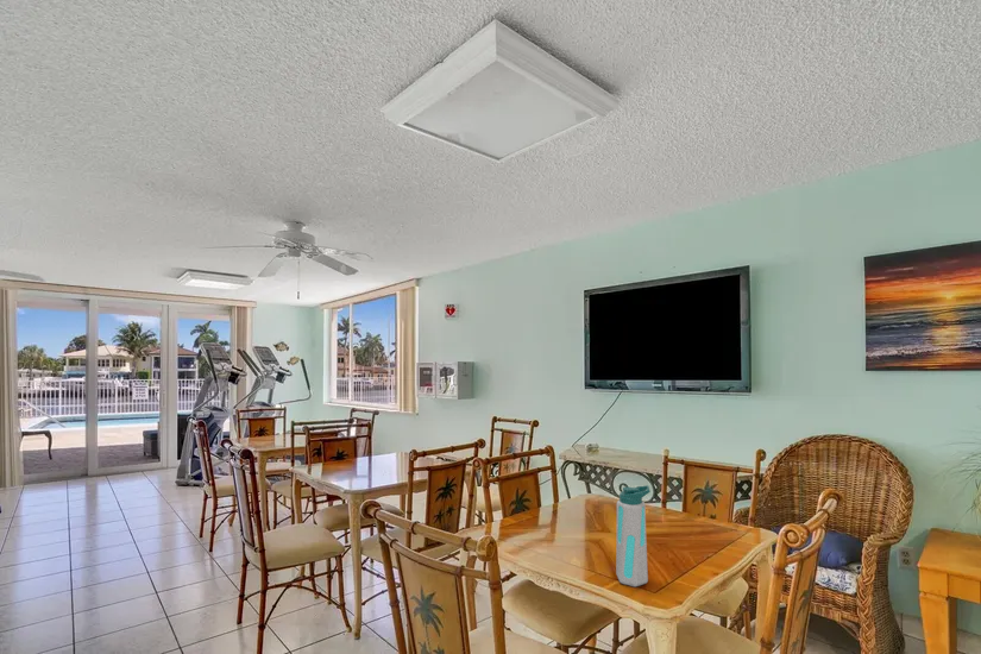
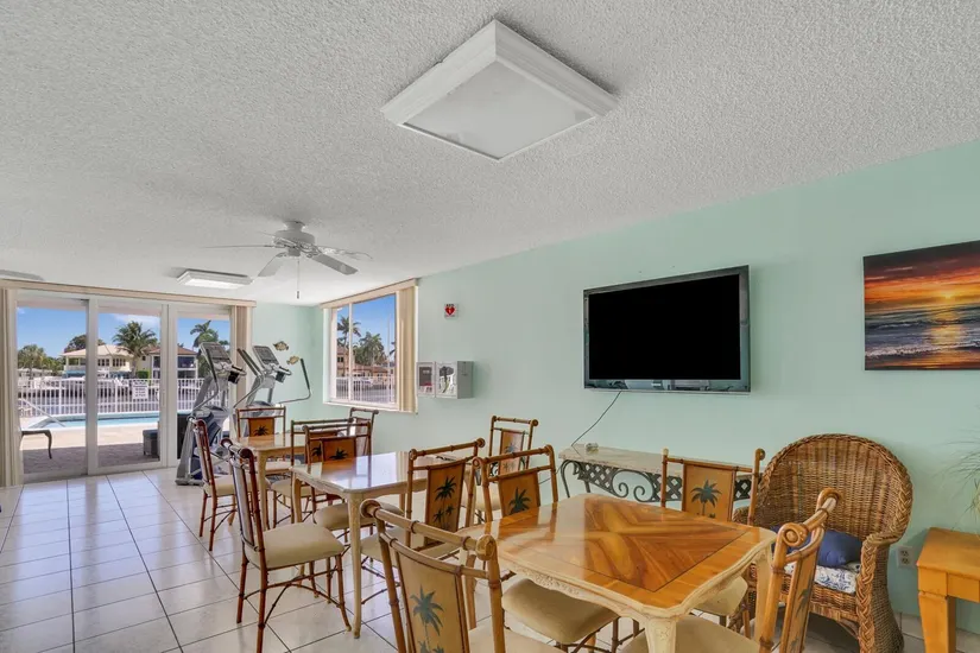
- water bottle (633, 533)
